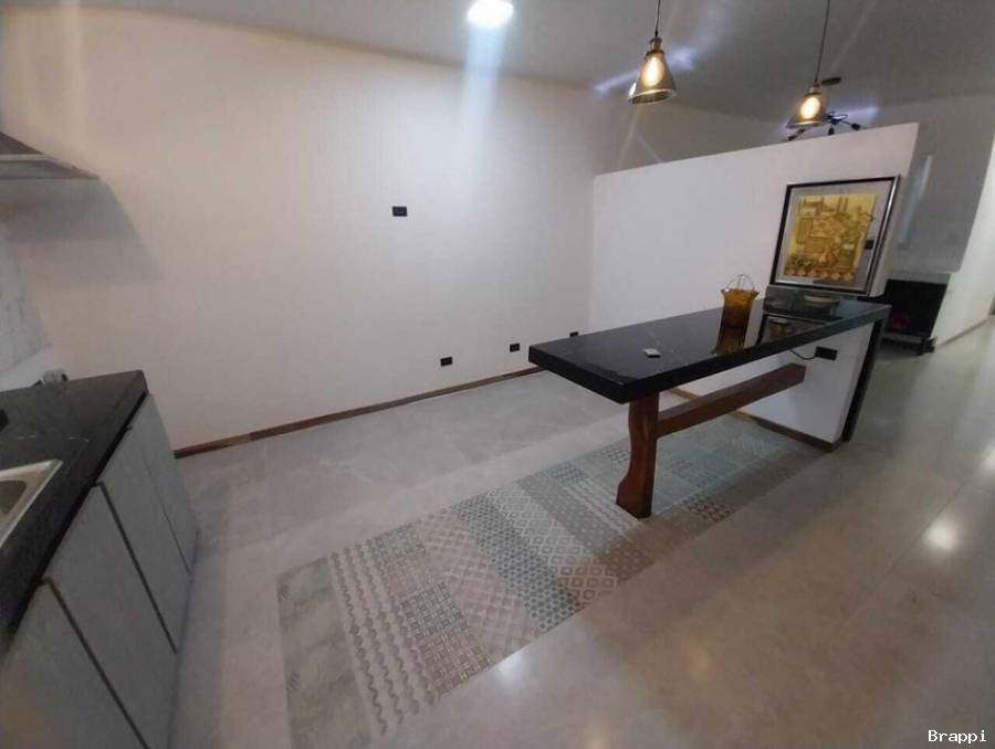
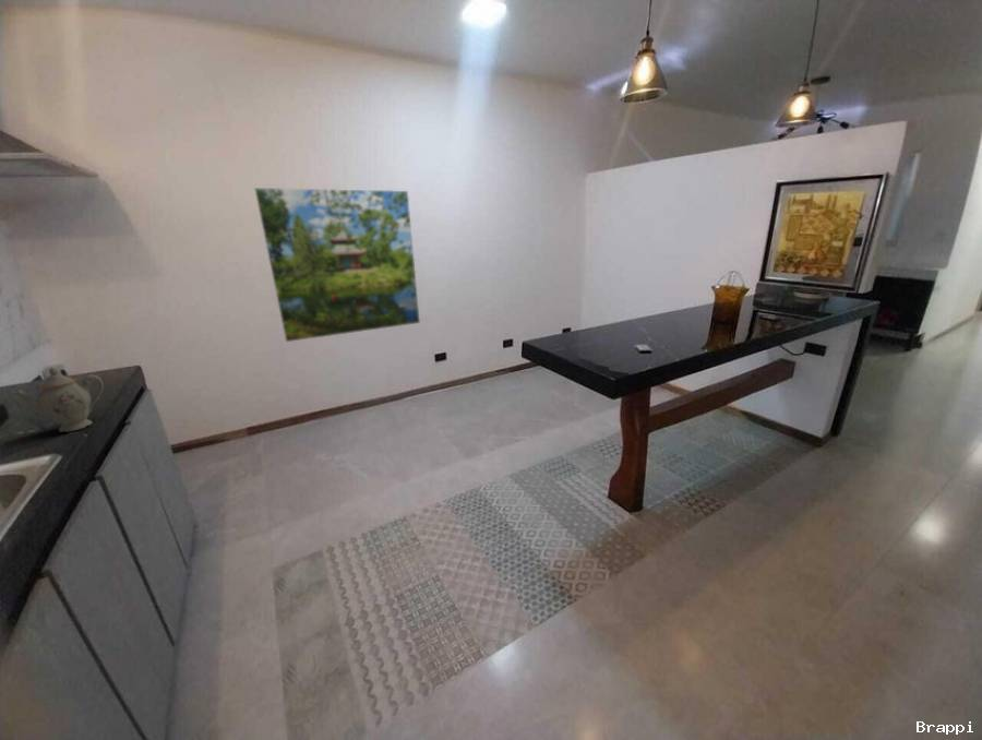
+ chinaware (63, 397)
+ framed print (347, 264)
